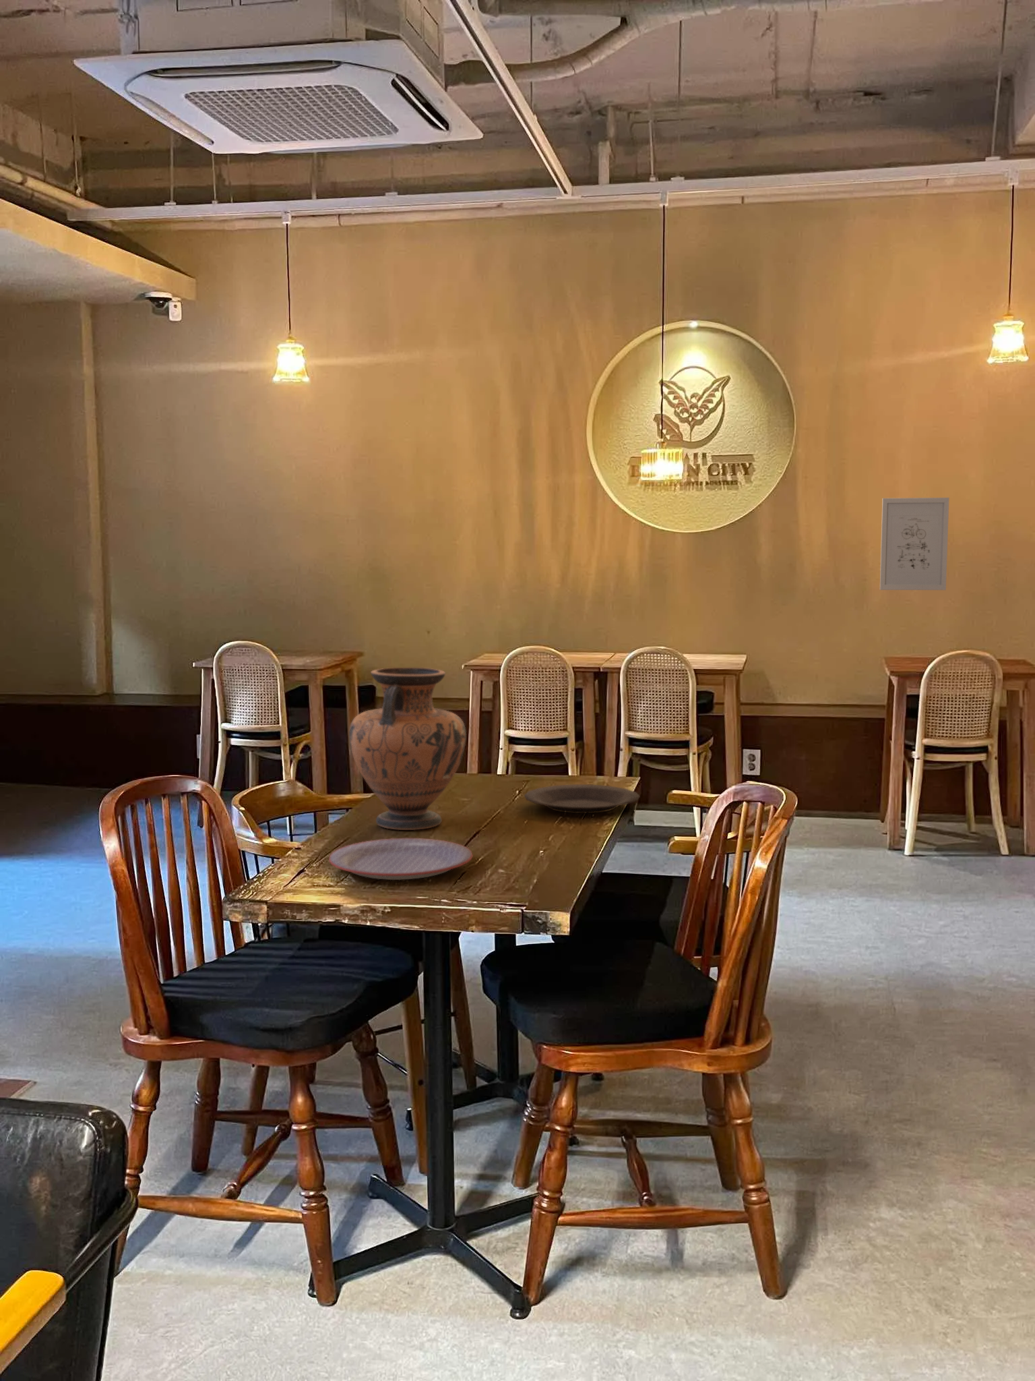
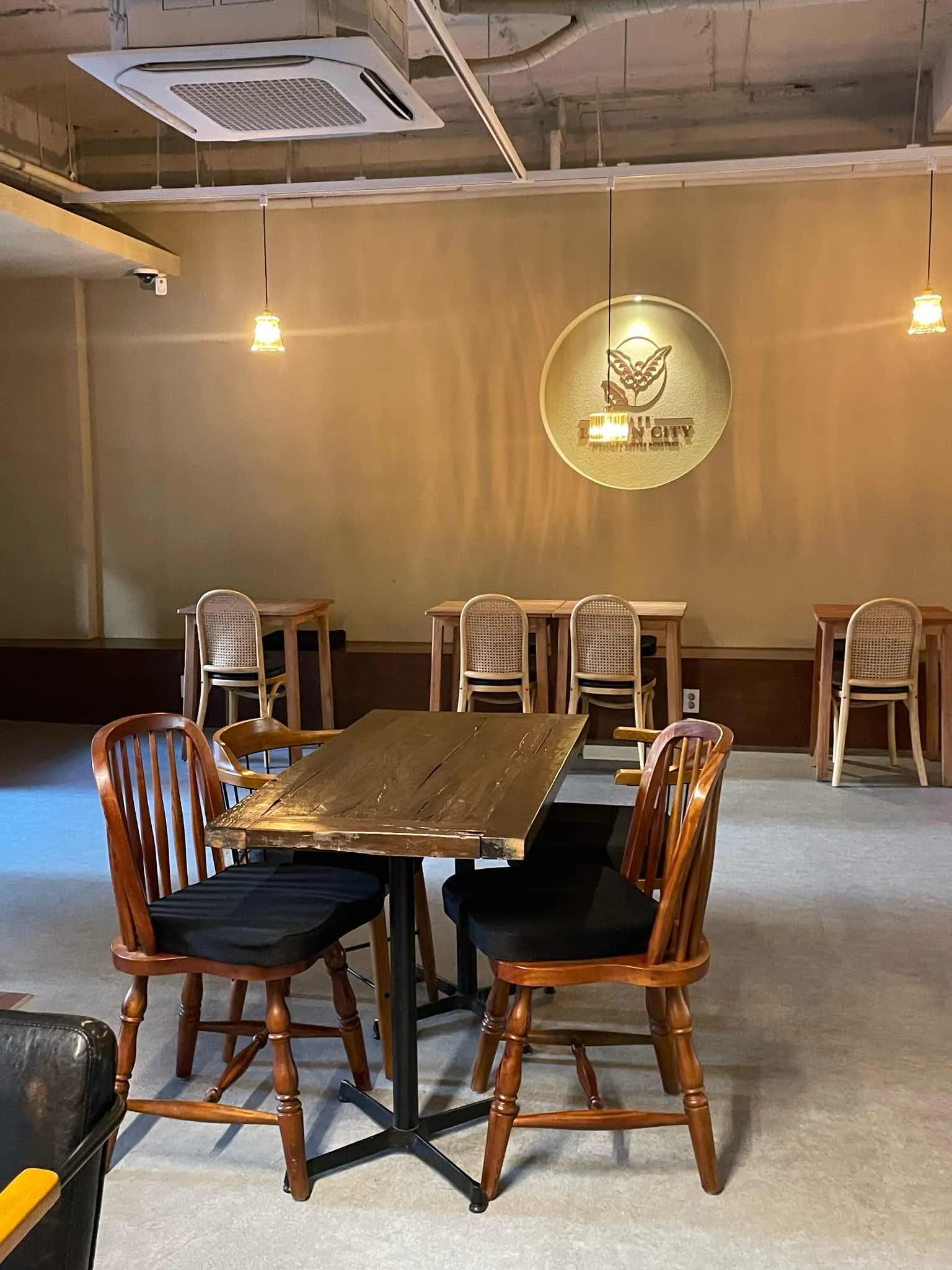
- plate (401, 860)
- plate (582, 800)
- wall art (913, 544)
- vase (408, 747)
